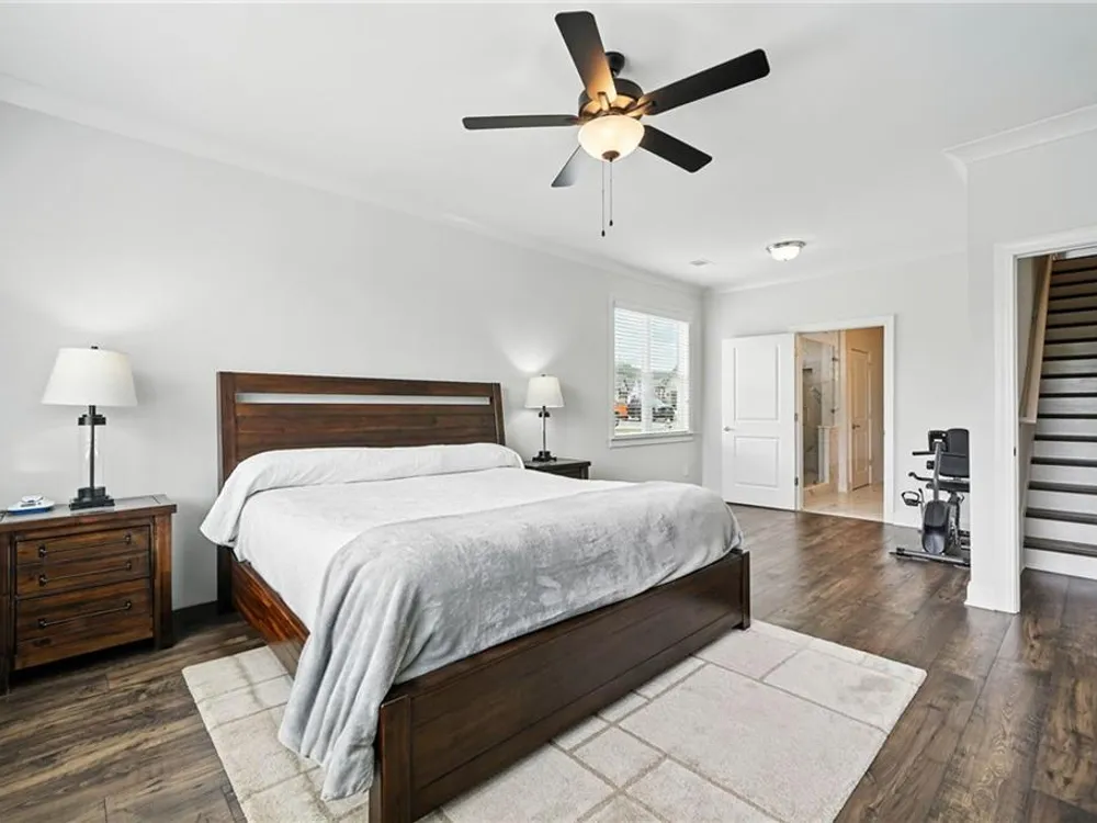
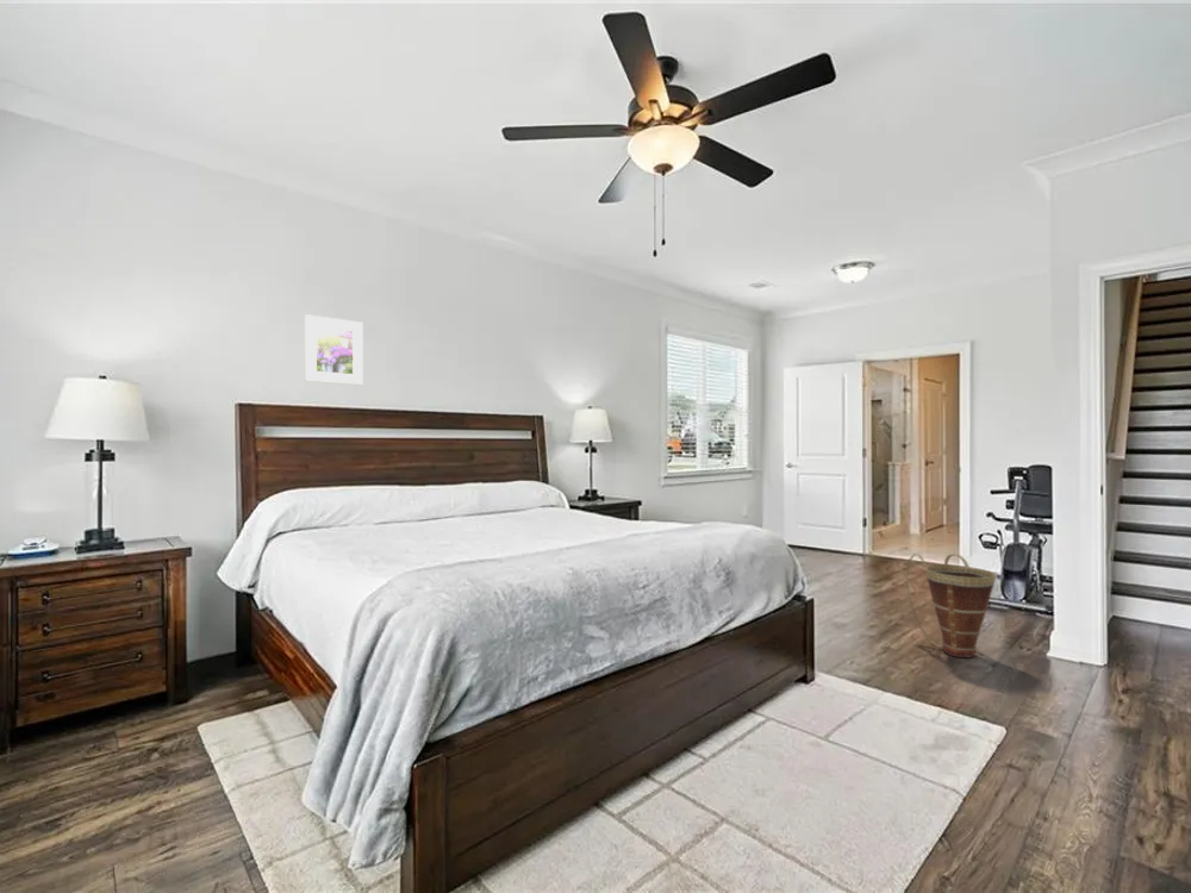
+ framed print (335, 350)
+ basket (947, 602)
